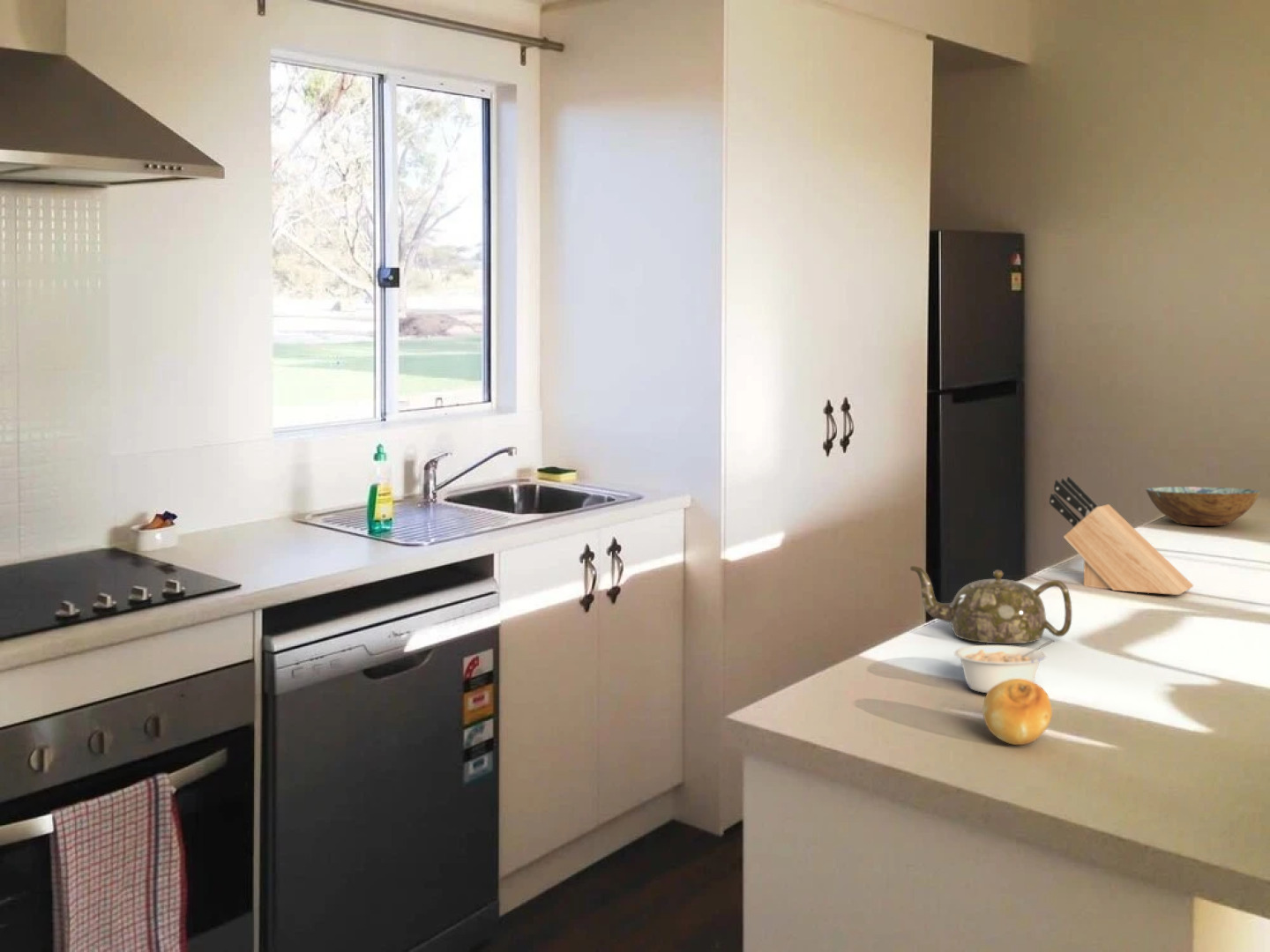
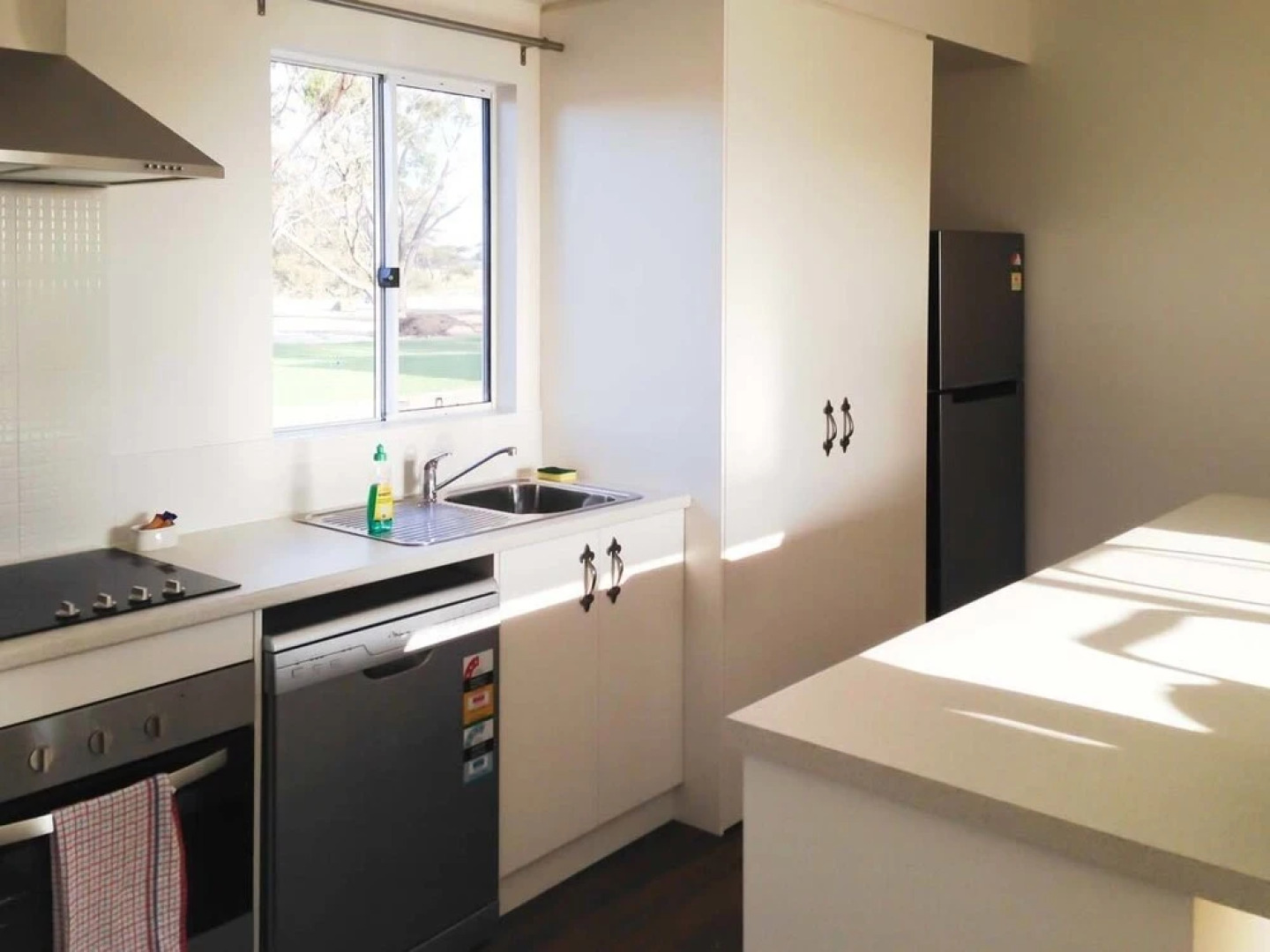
- teapot (989, 602)
- legume (1000, 666)
- knife block (1117, 533)
- fruit (1017, 710)
- bowl (1201, 506)
